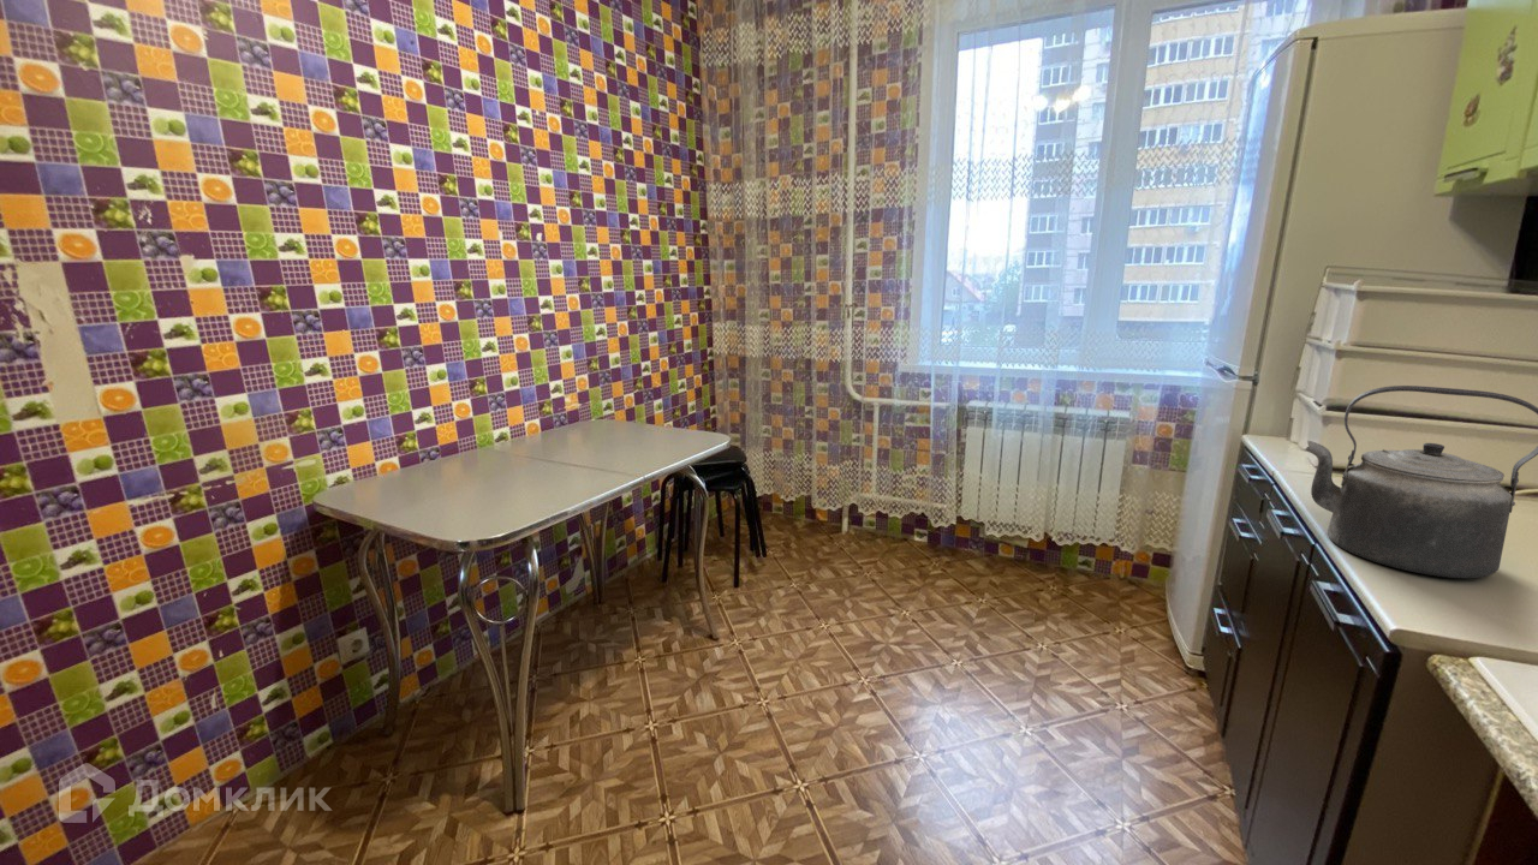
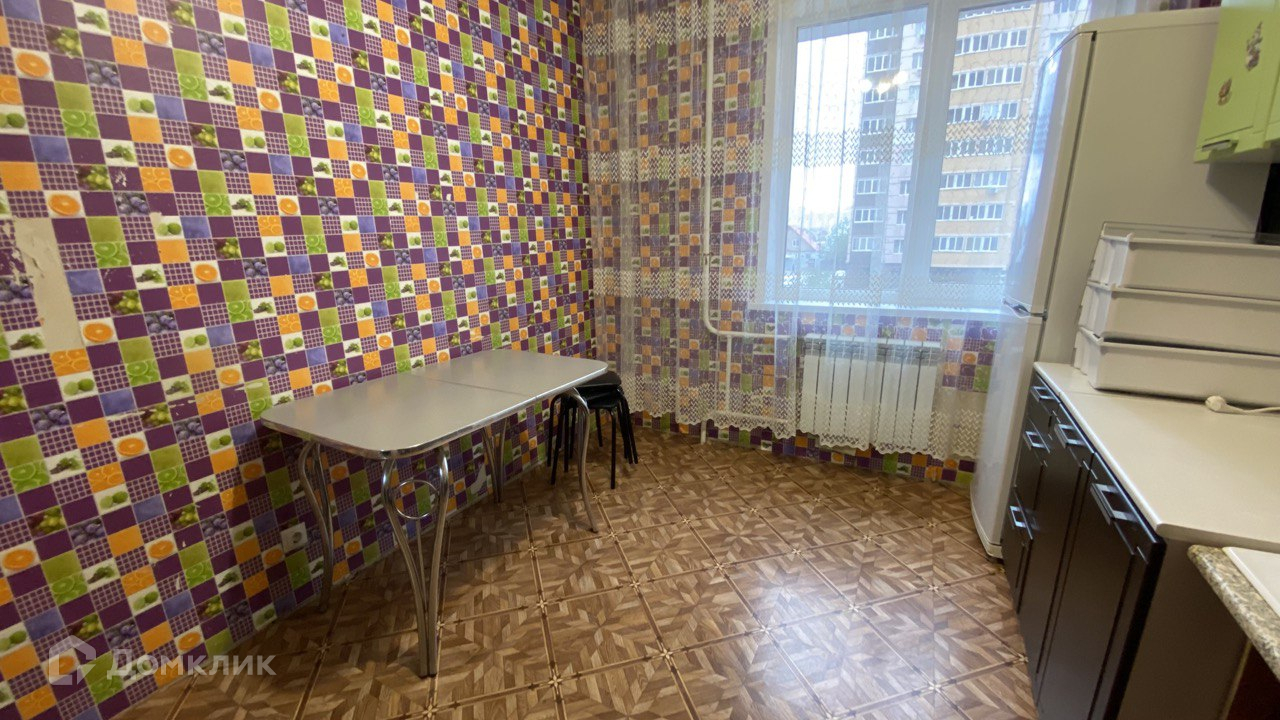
- kettle (1408, 470)
